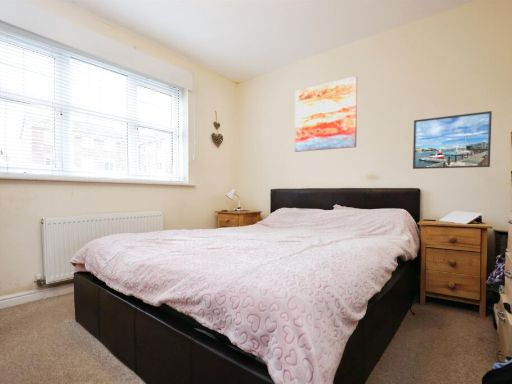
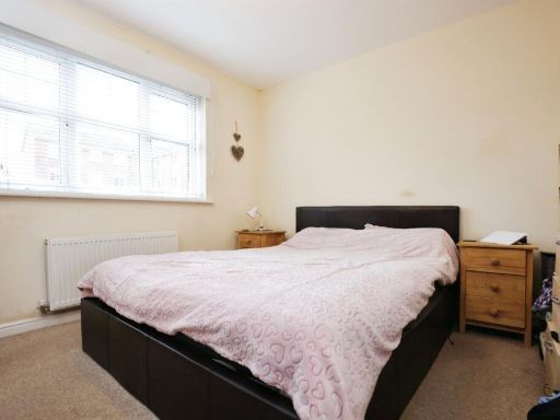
- wall art (323, 117)
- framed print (449, 142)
